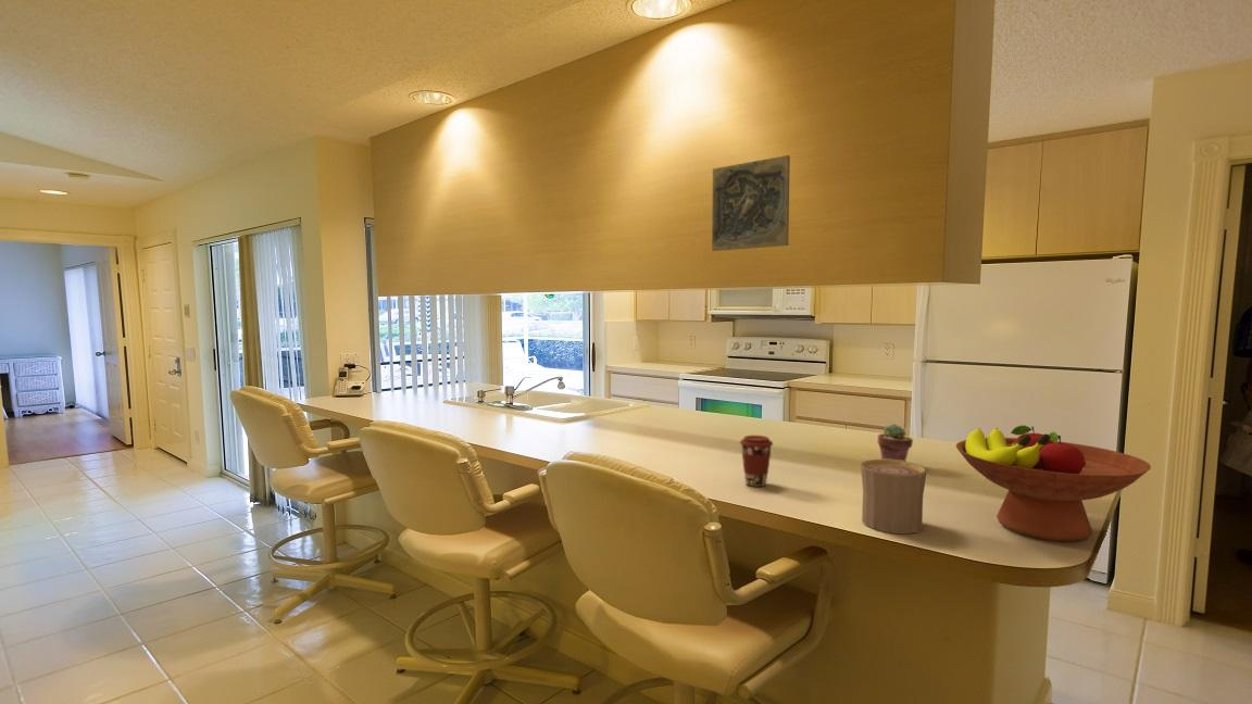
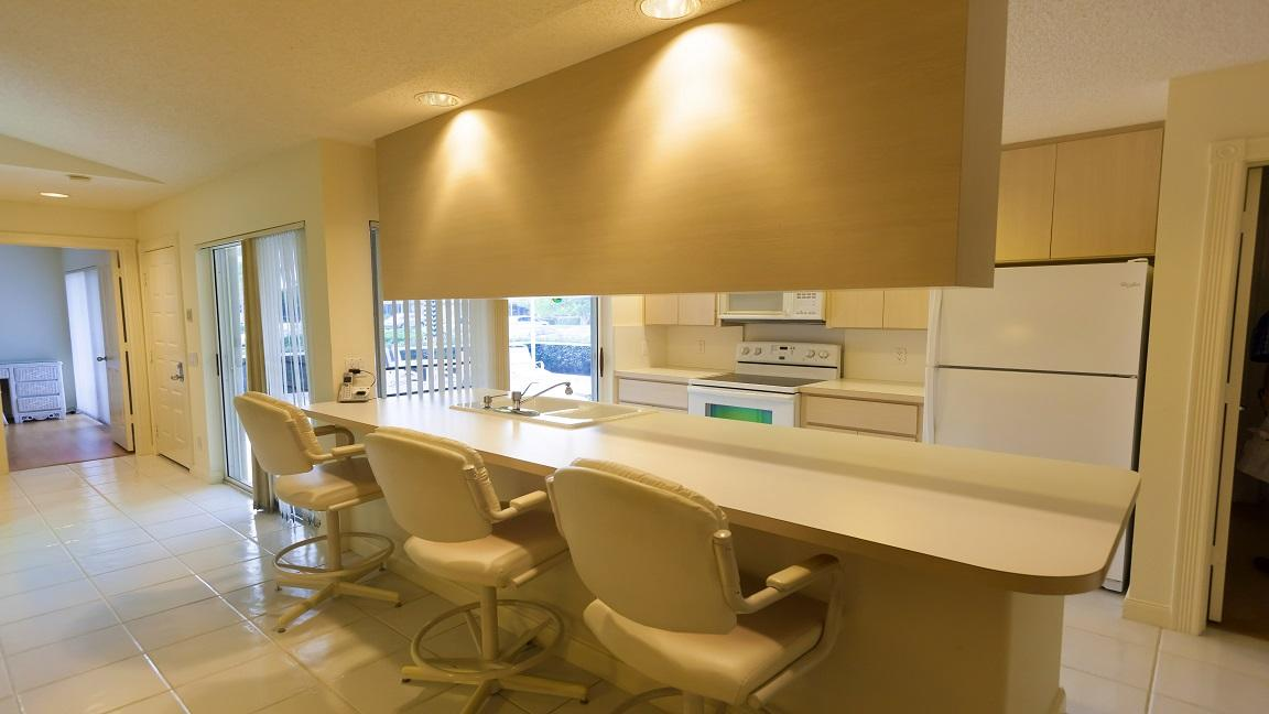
- fruit bowl (1044, 476)
- cup (892, 494)
- coffee cup (755, 461)
- potted succulent (894, 444)
- decorative tile (749, 205)
